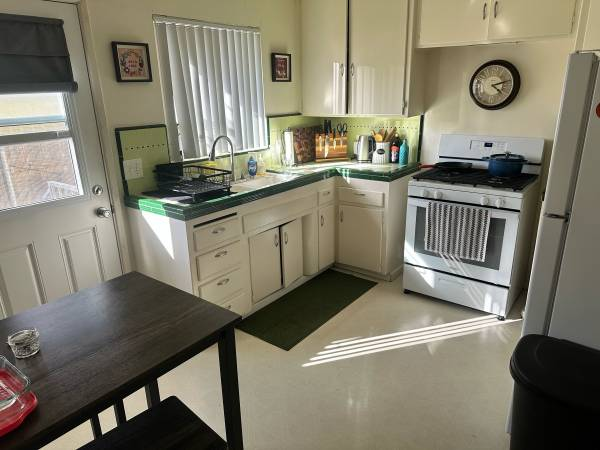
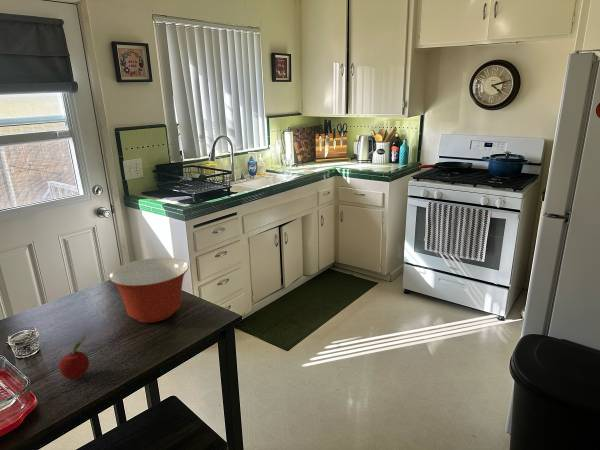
+ mixing bowl (152, 292)
+ fruit (74, 358)
